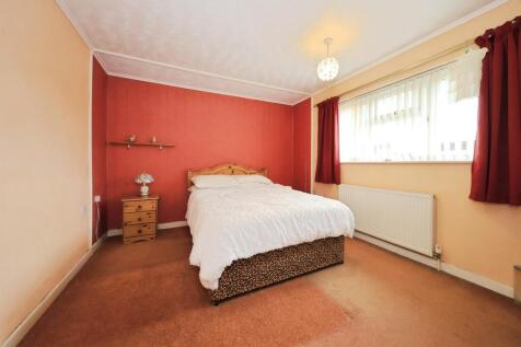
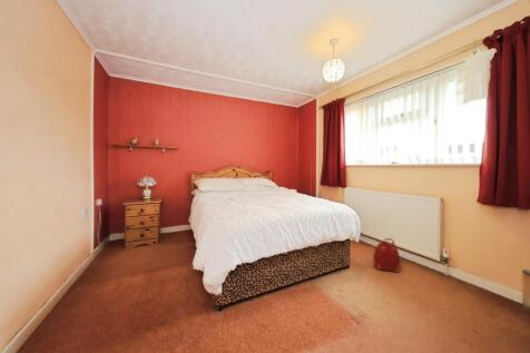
+ backpack (386, 252)
